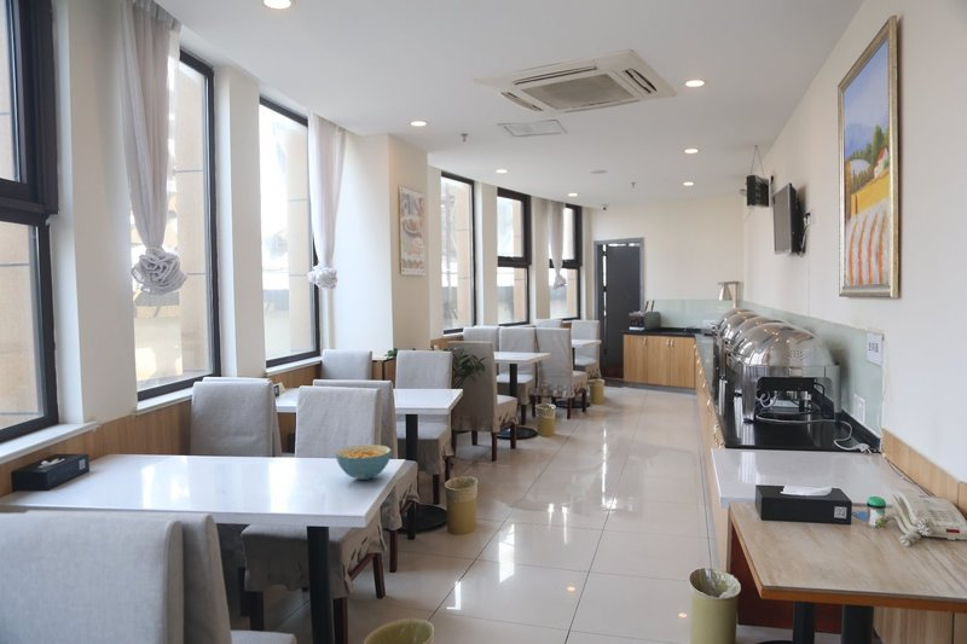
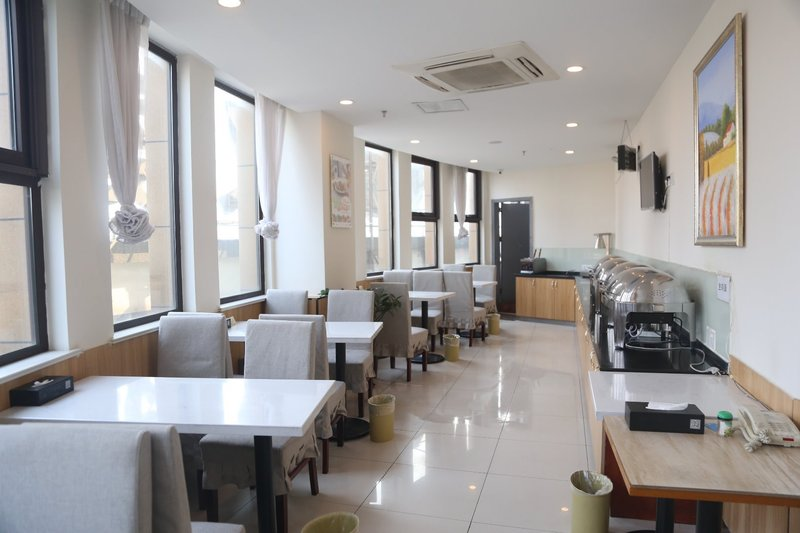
- cereal bowl (364, 464)
